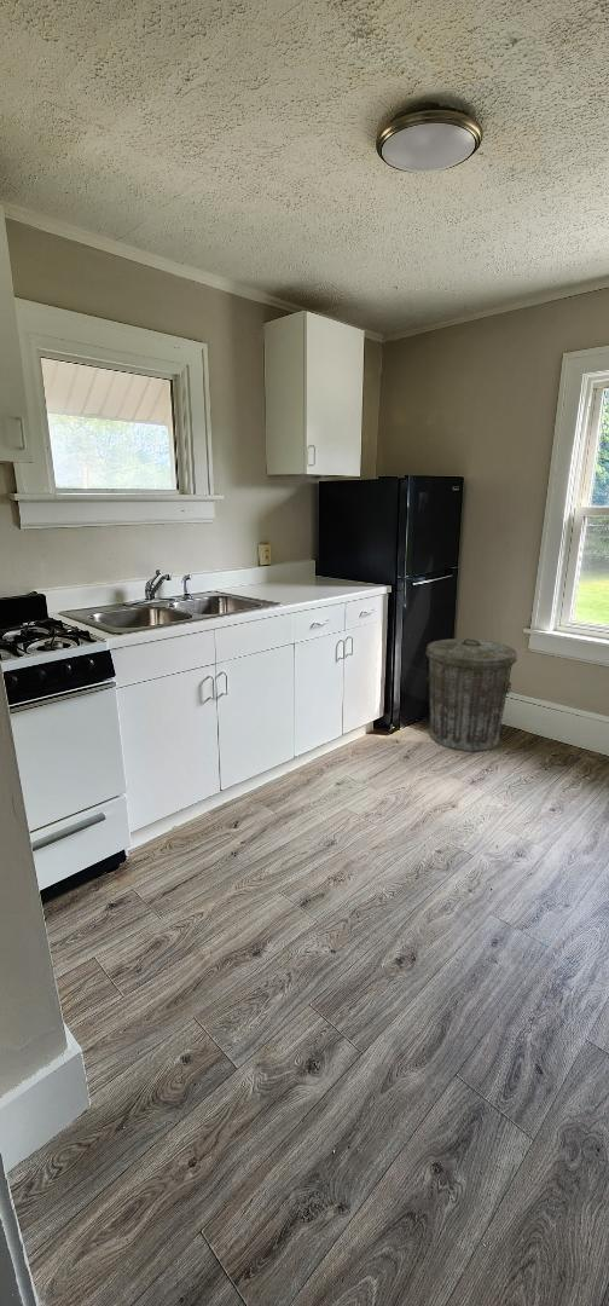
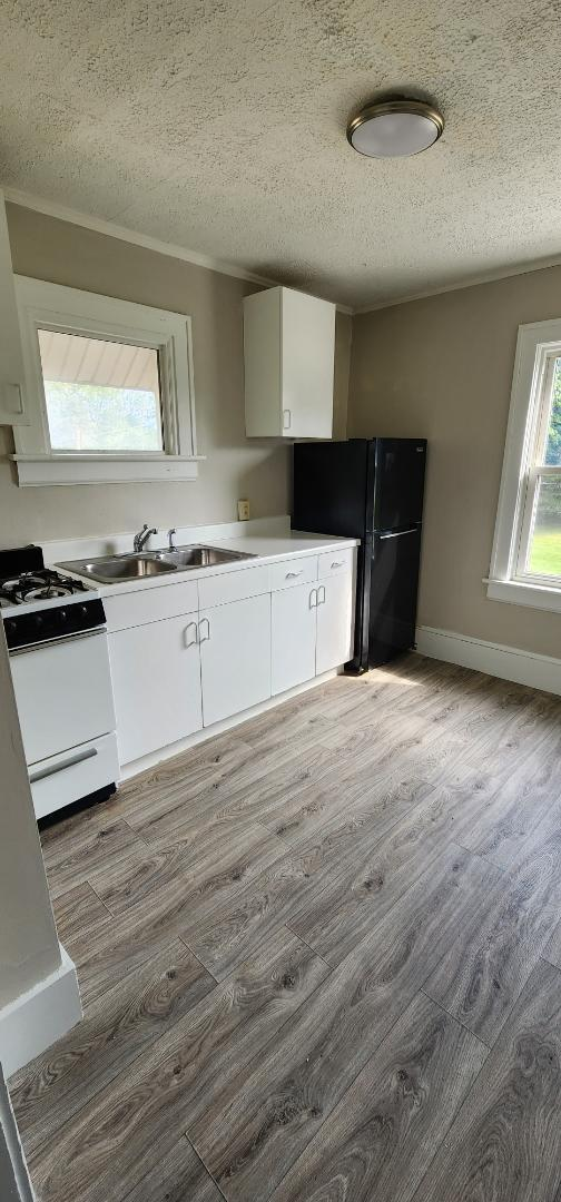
- trash can (466, 689)
